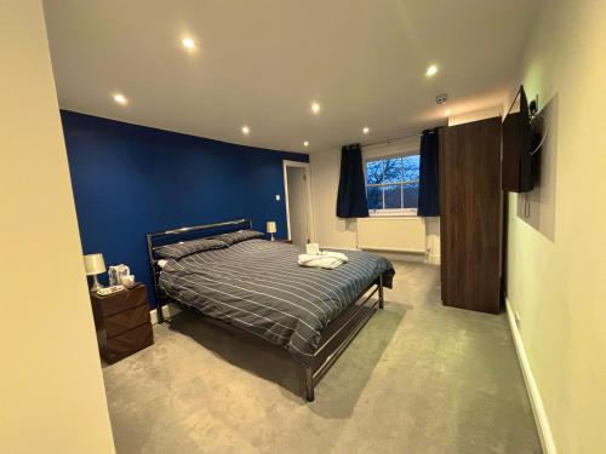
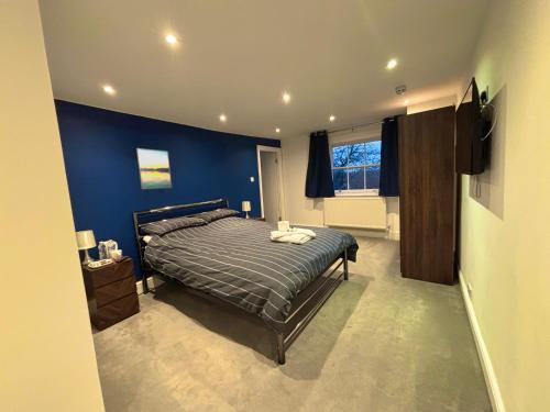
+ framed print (155, 169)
